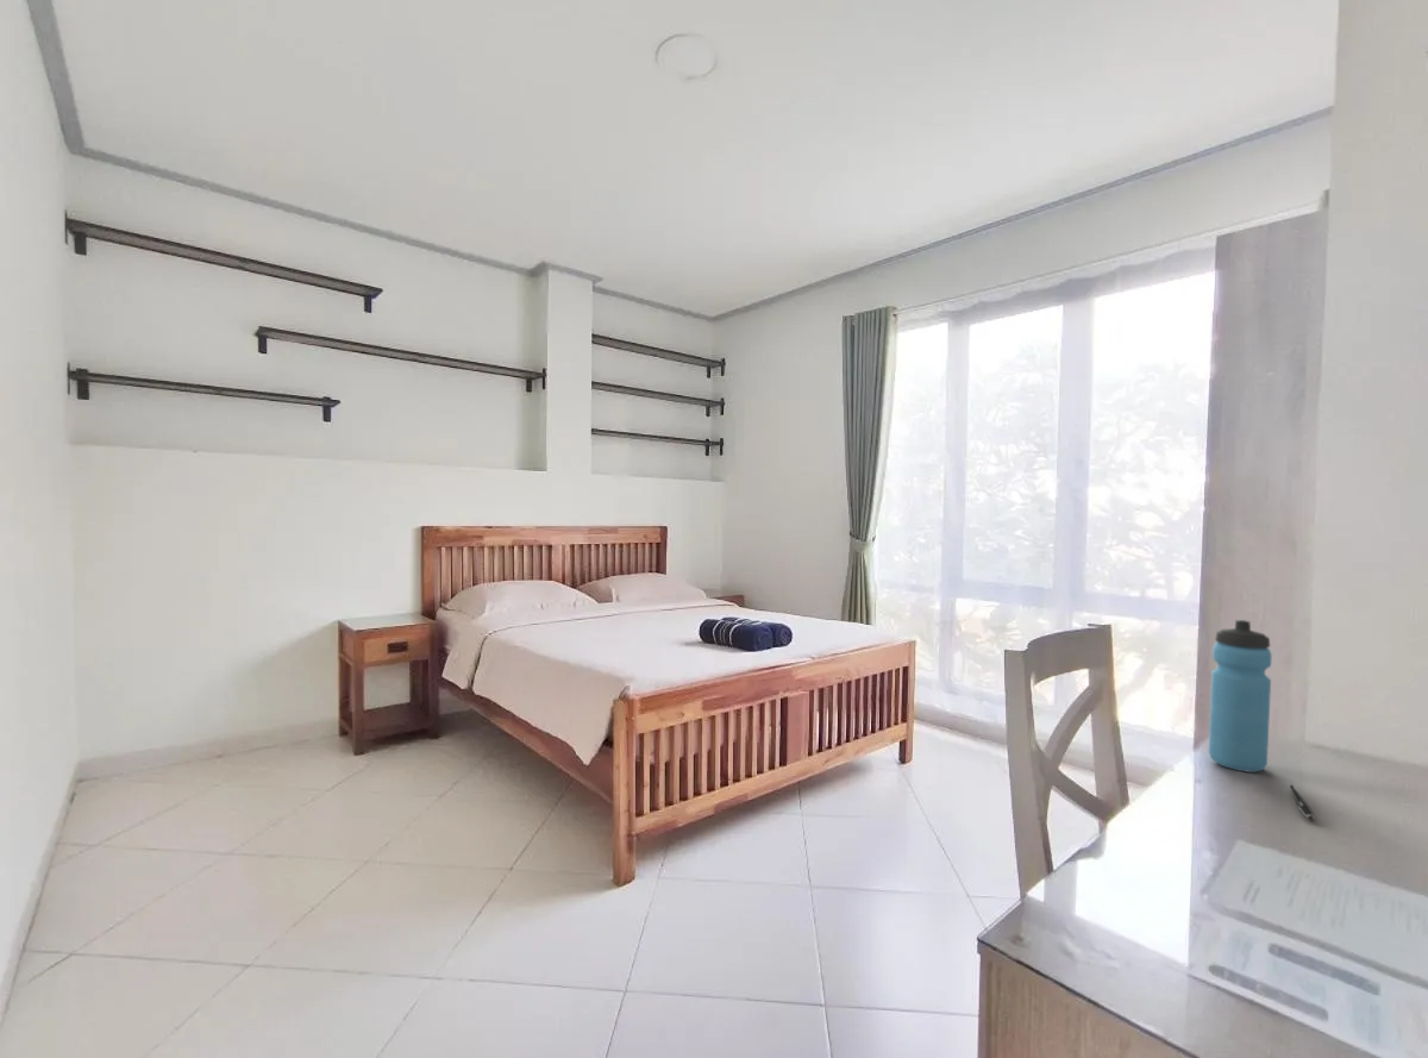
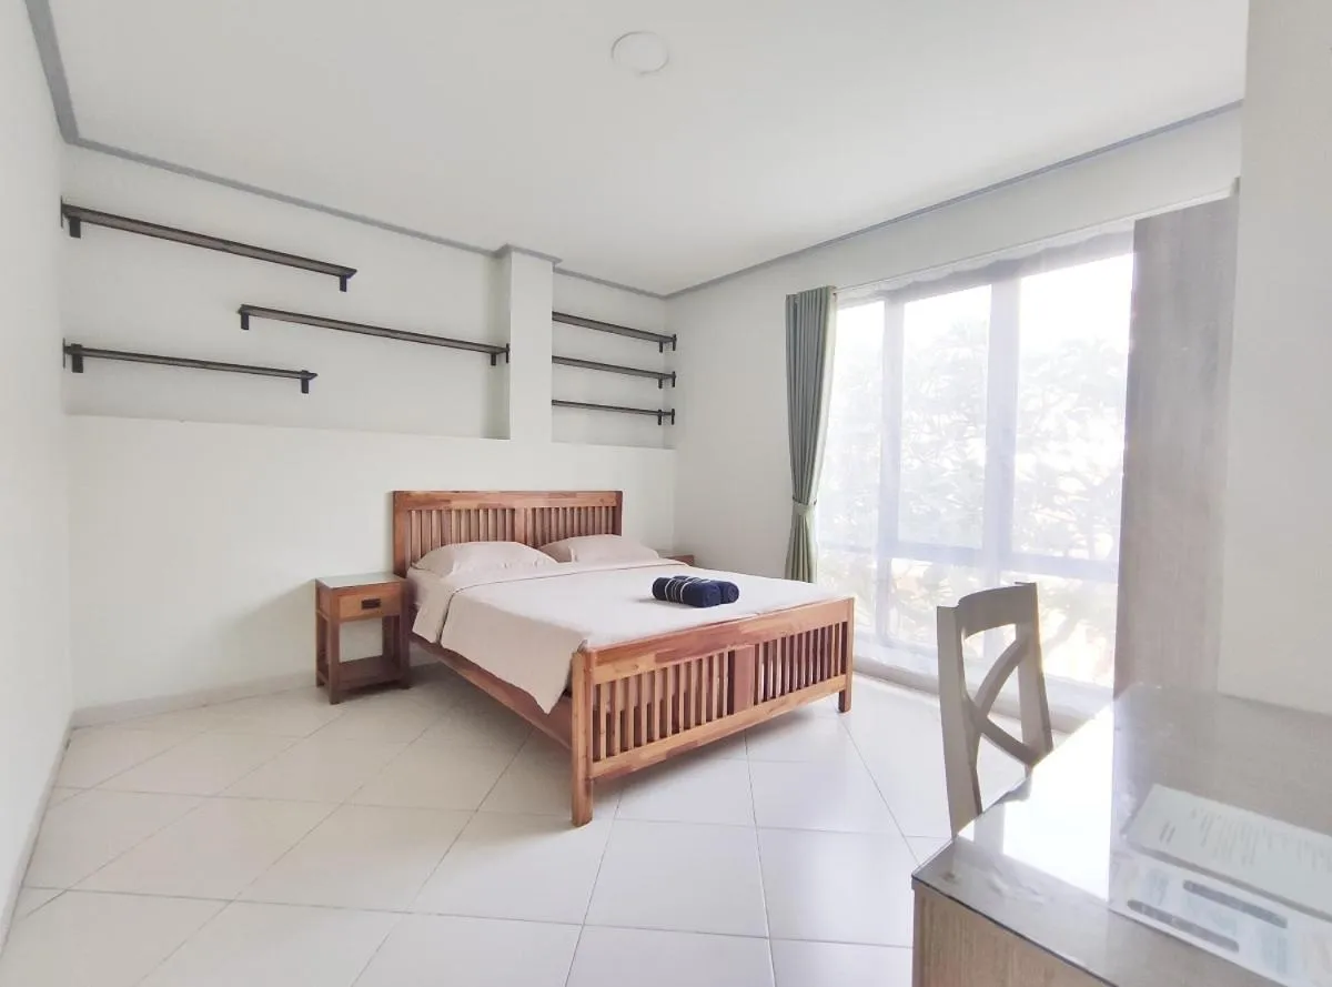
- water bottle (1239, 693)
- pen (1301, 801)
